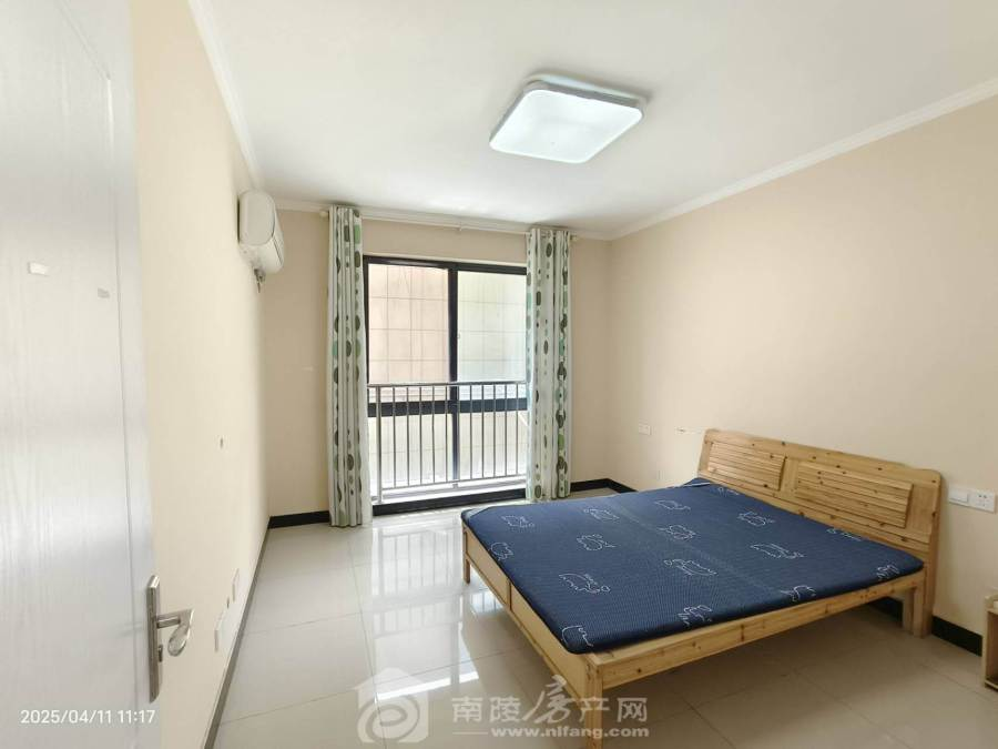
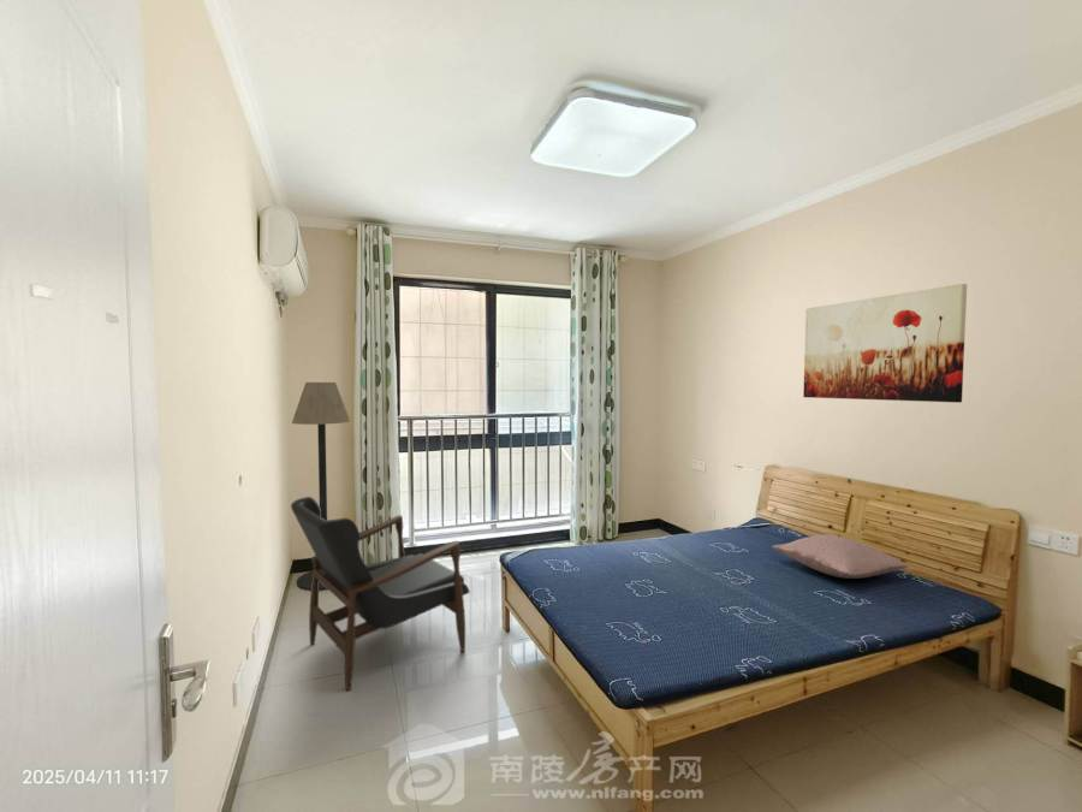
+ armchair (380, 573)
+ wall art (873, 349)
+ pillow (837, 555)
+ floor lamp (322, 481)
